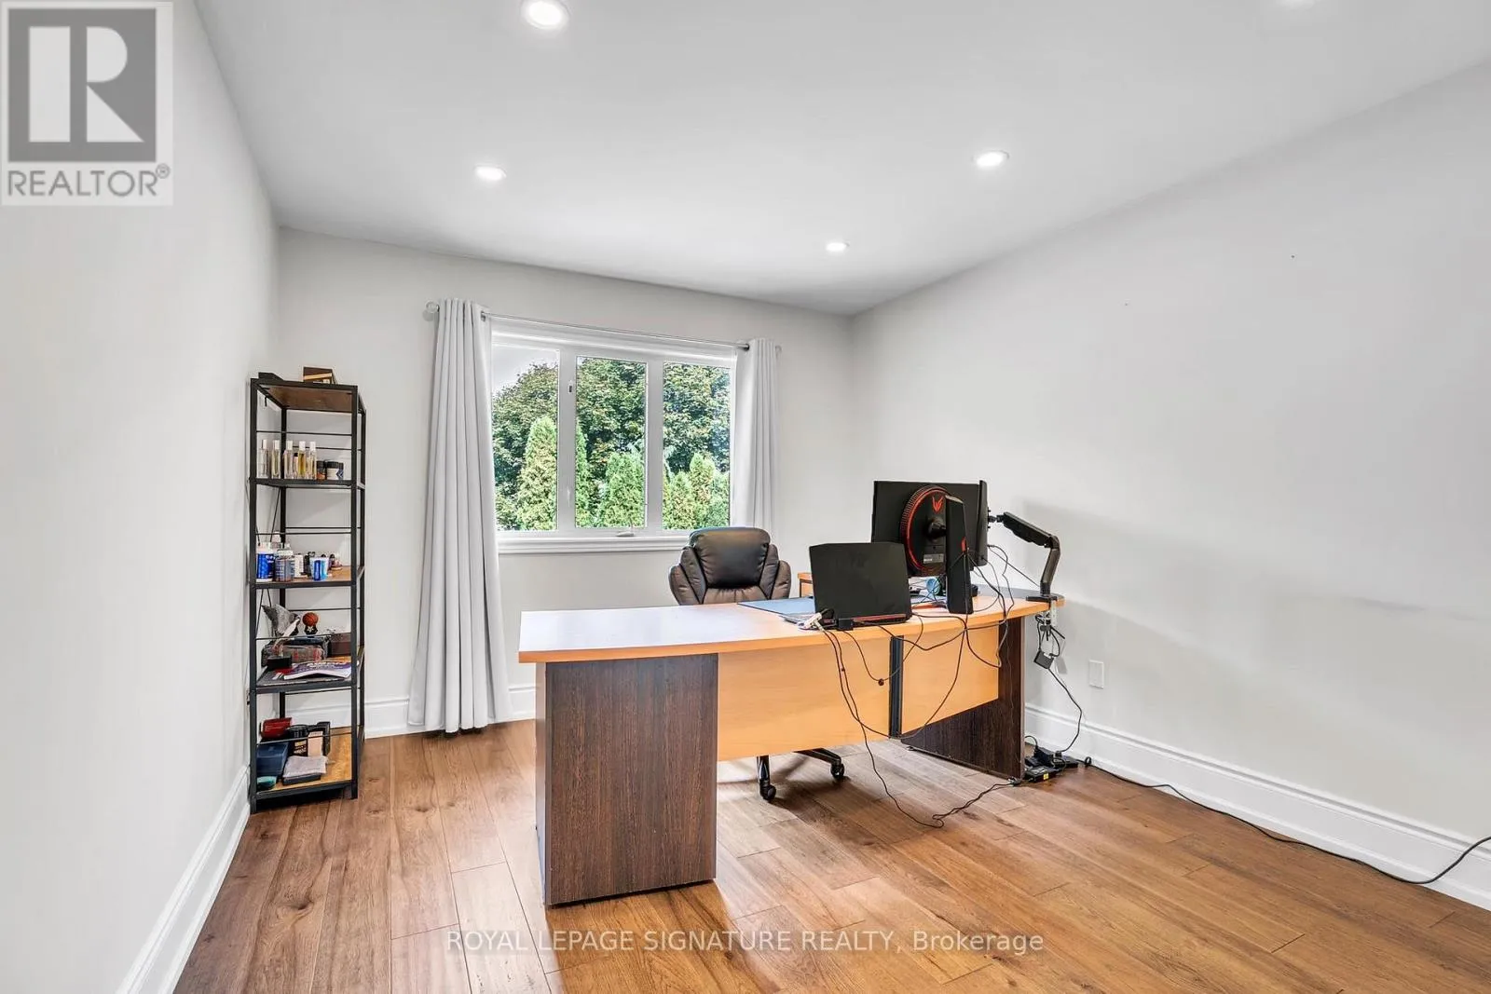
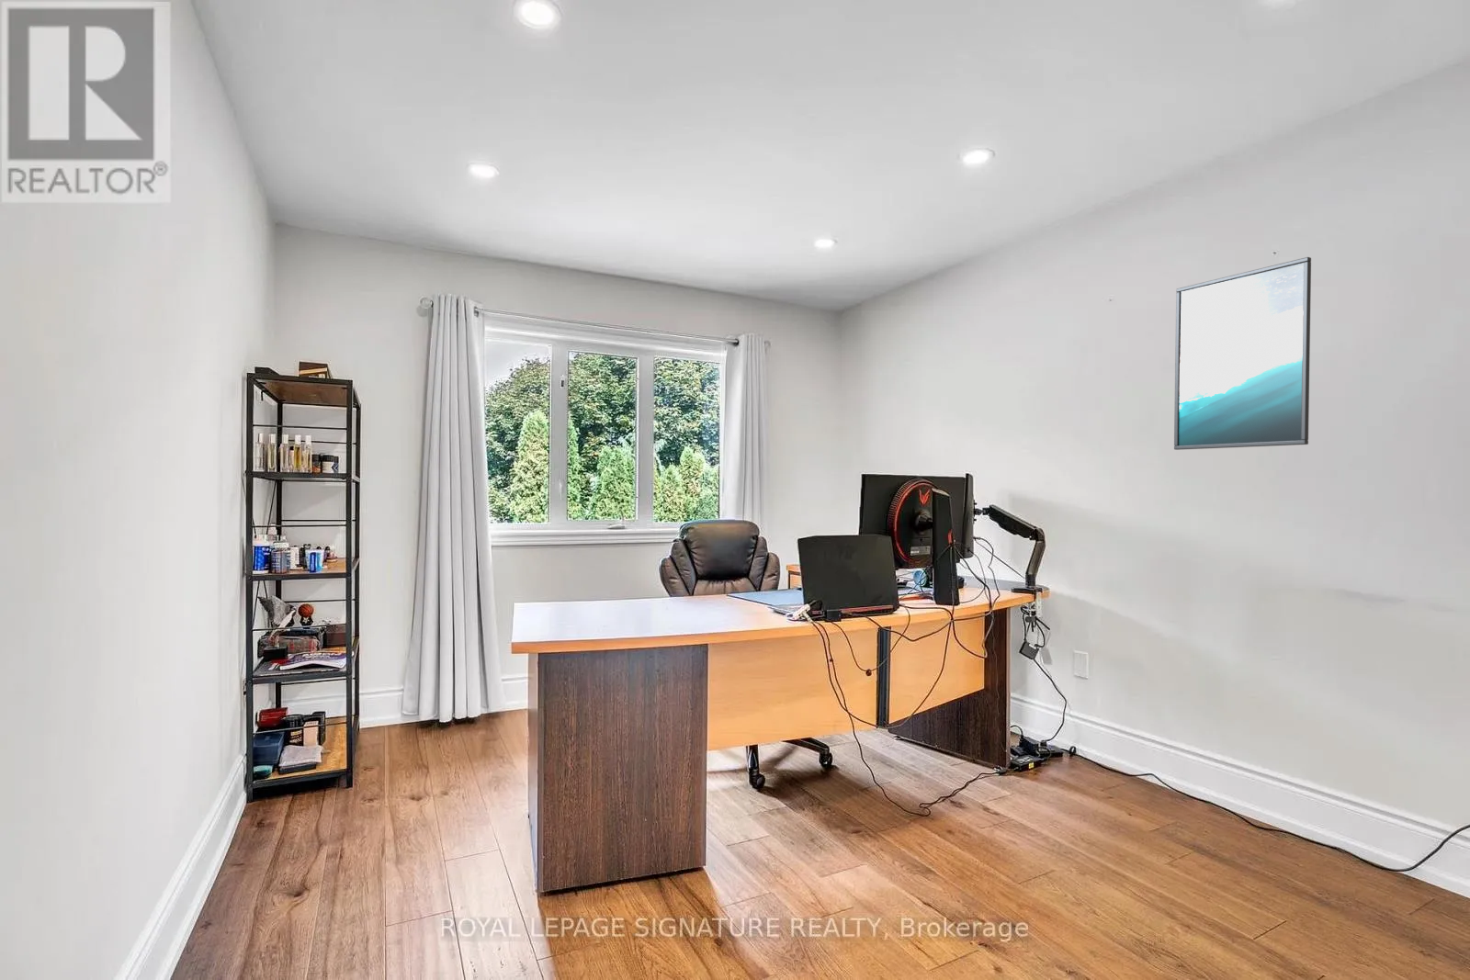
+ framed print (1237, 360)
